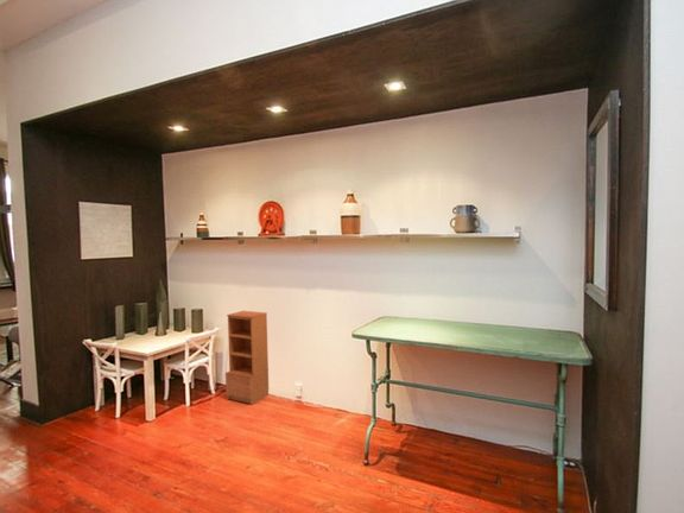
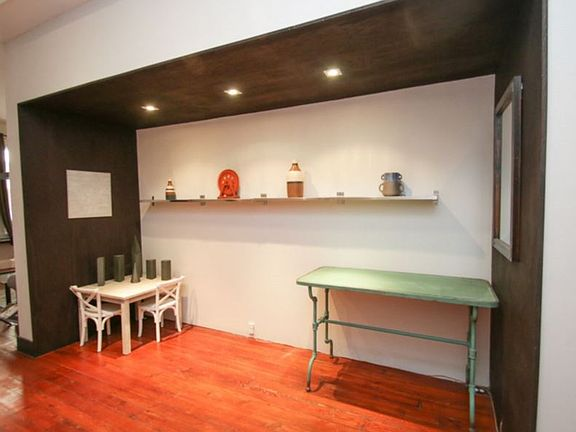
- bookcase (246, 355)
